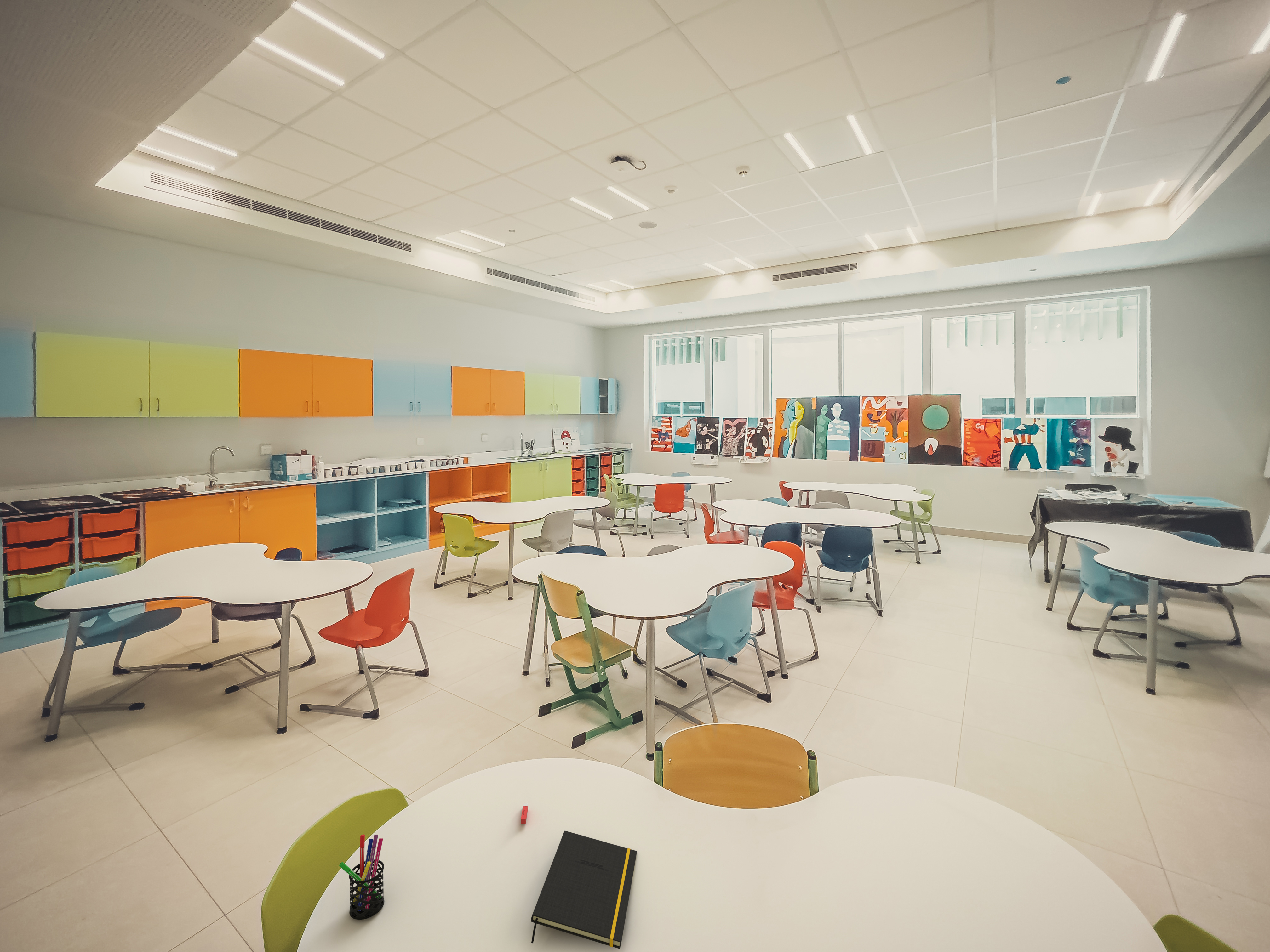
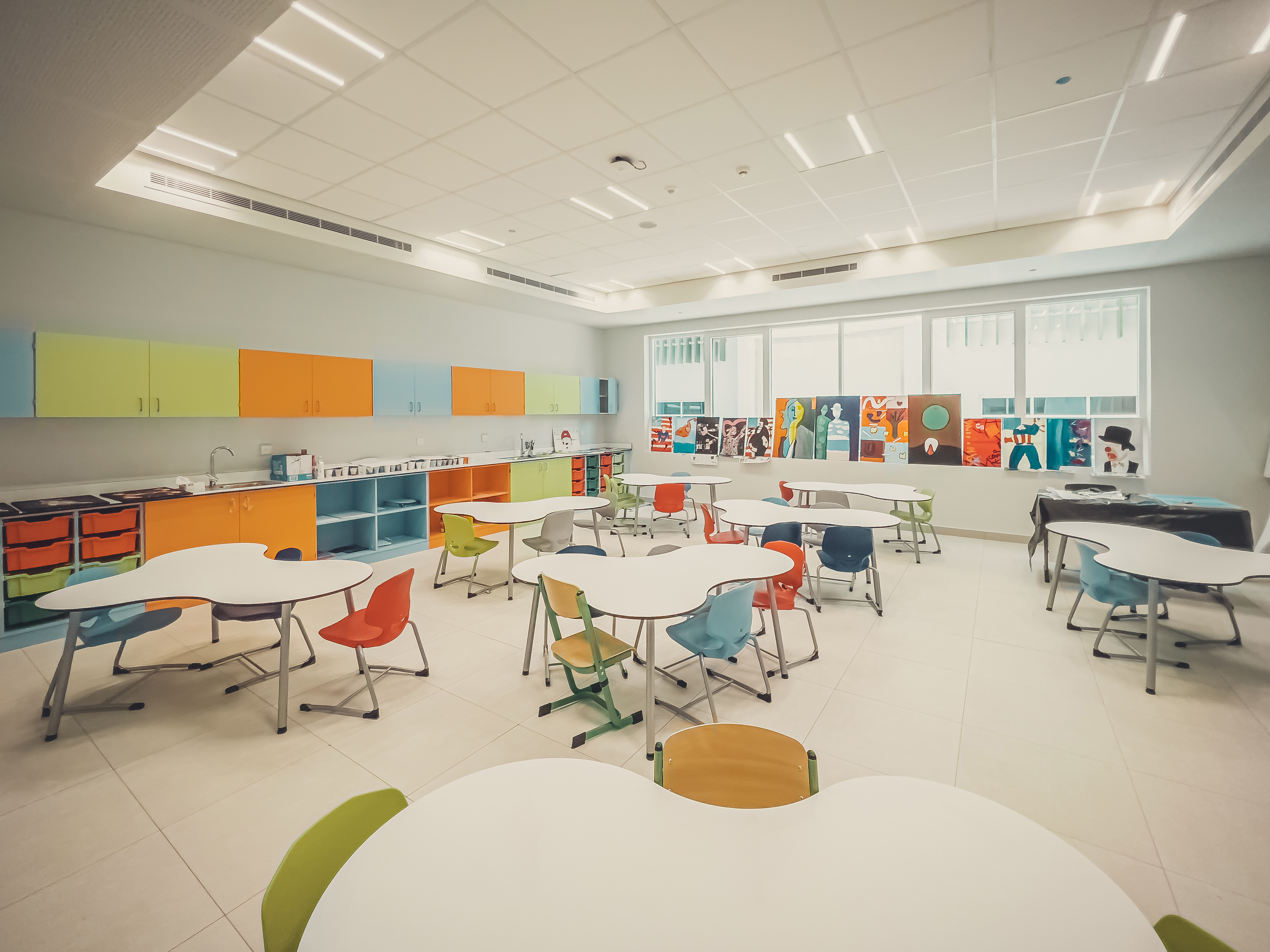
- notepad (589, 883)
- eraser (524, 813)
- pen holder (362, 876)
